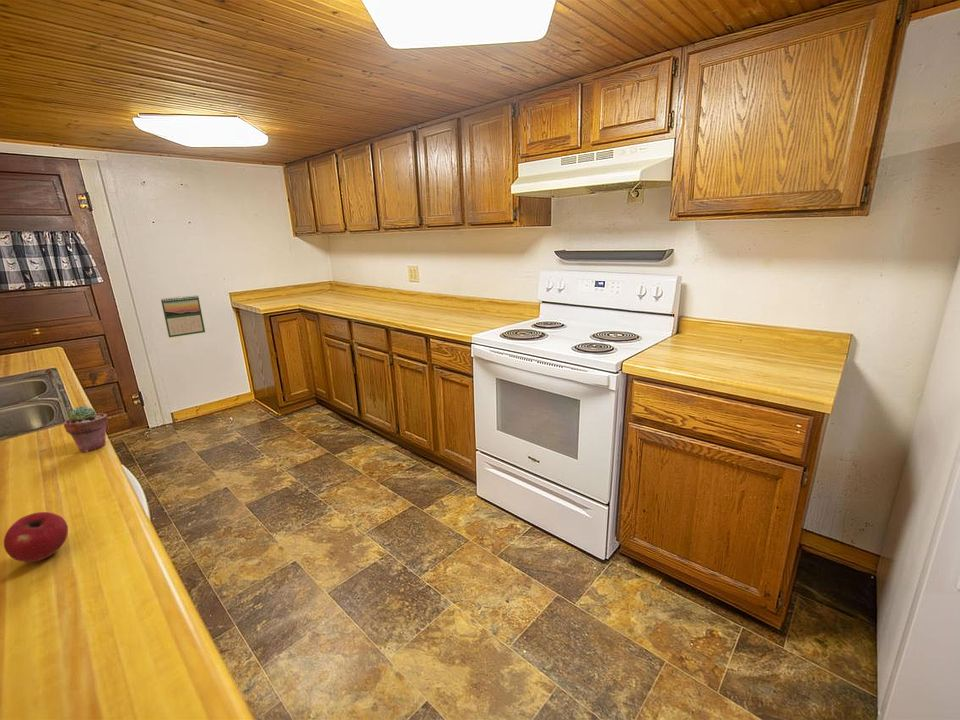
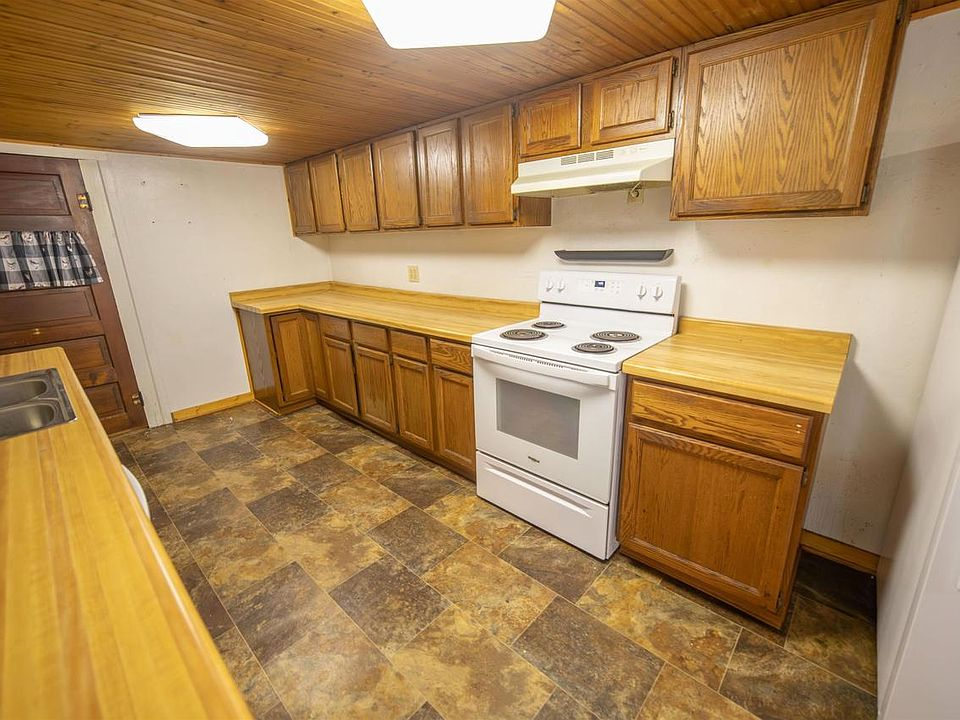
- apple (37, 537)
- calendar (183, 315)
- potted succulent (87, 426)
